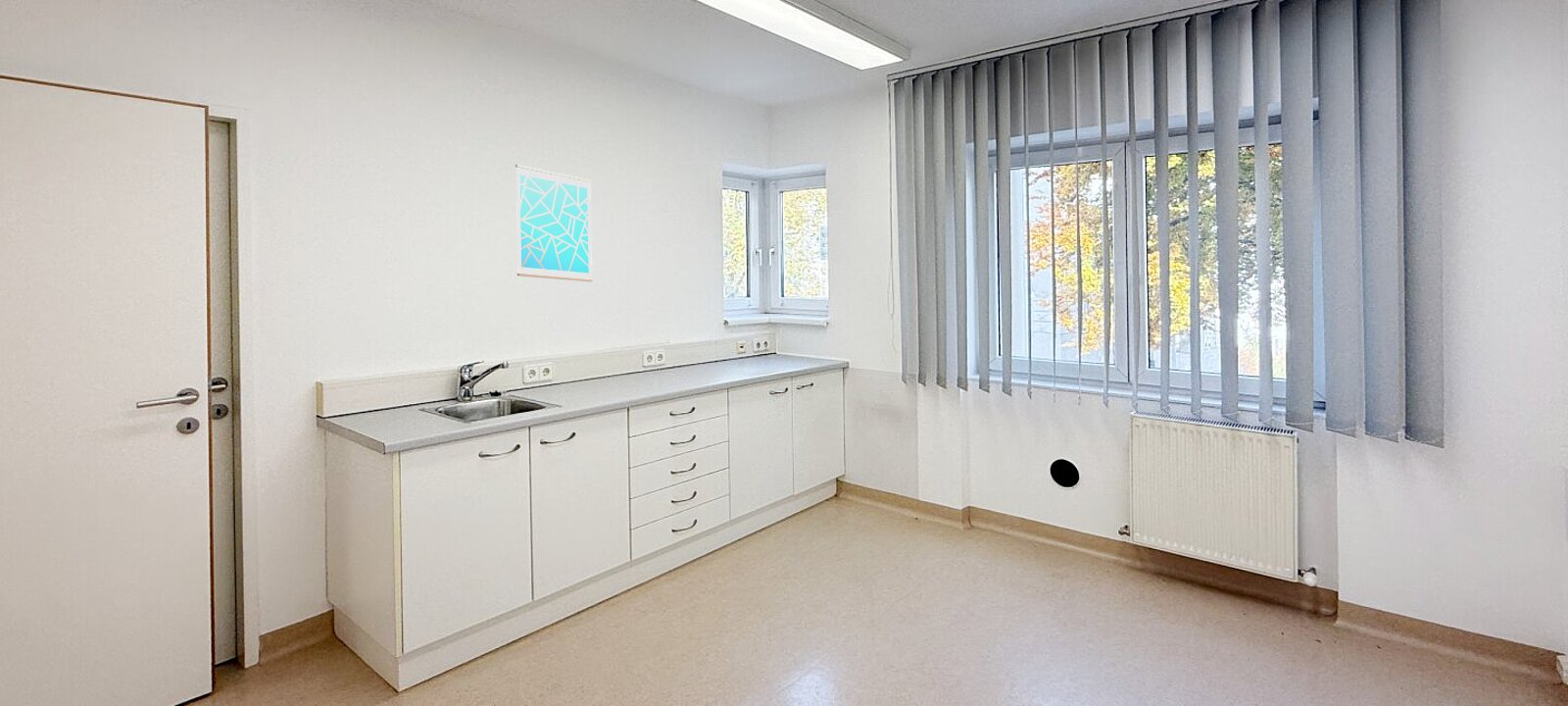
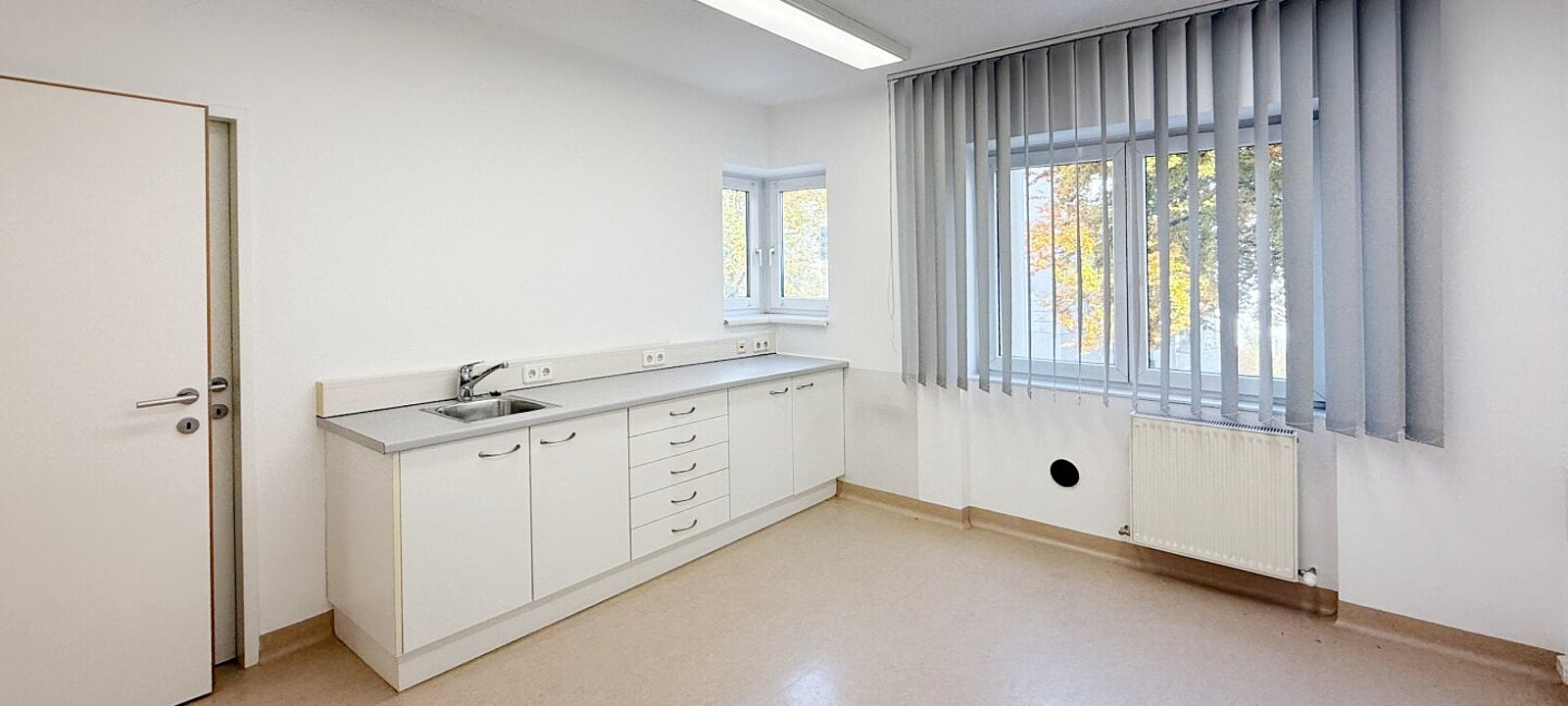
- wall art (556, 226)
